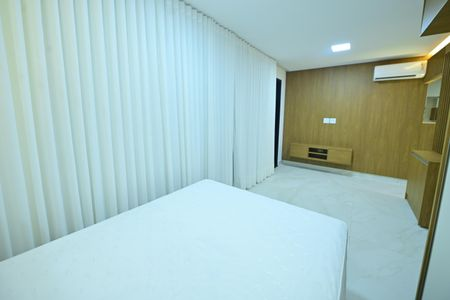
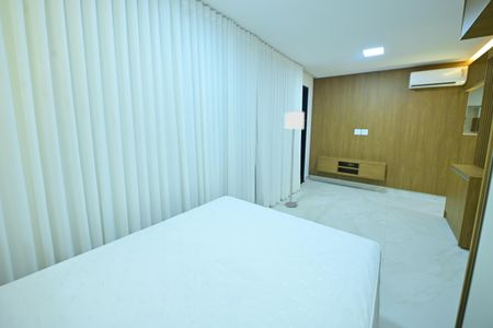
+ lamp (291, 160)
